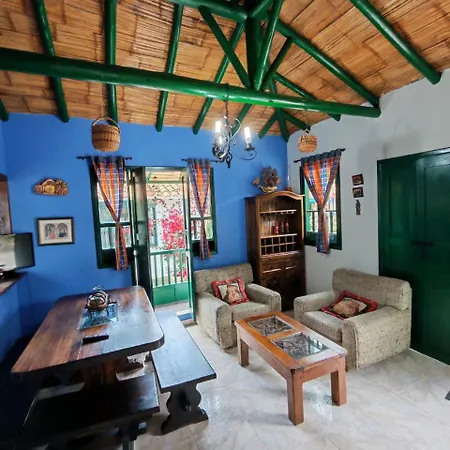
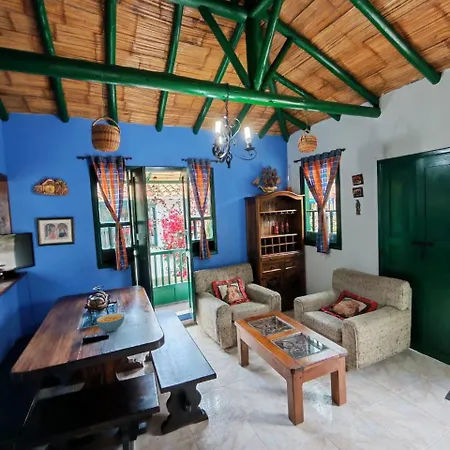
+ cereal bowl (111, 323)
